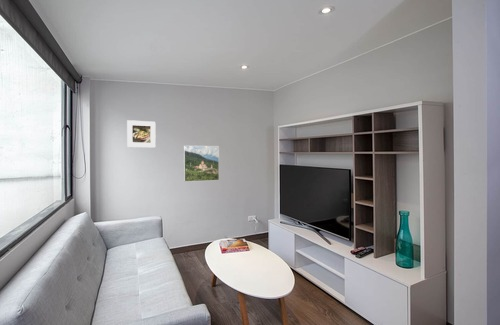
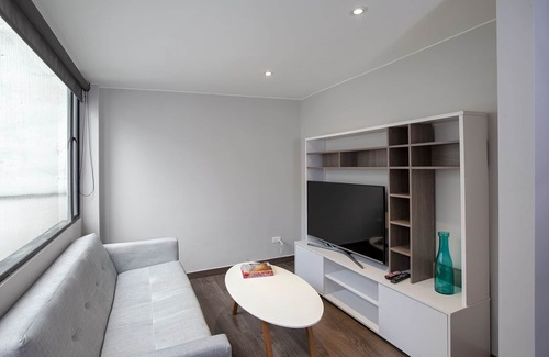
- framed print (201, 163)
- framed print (141, 134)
